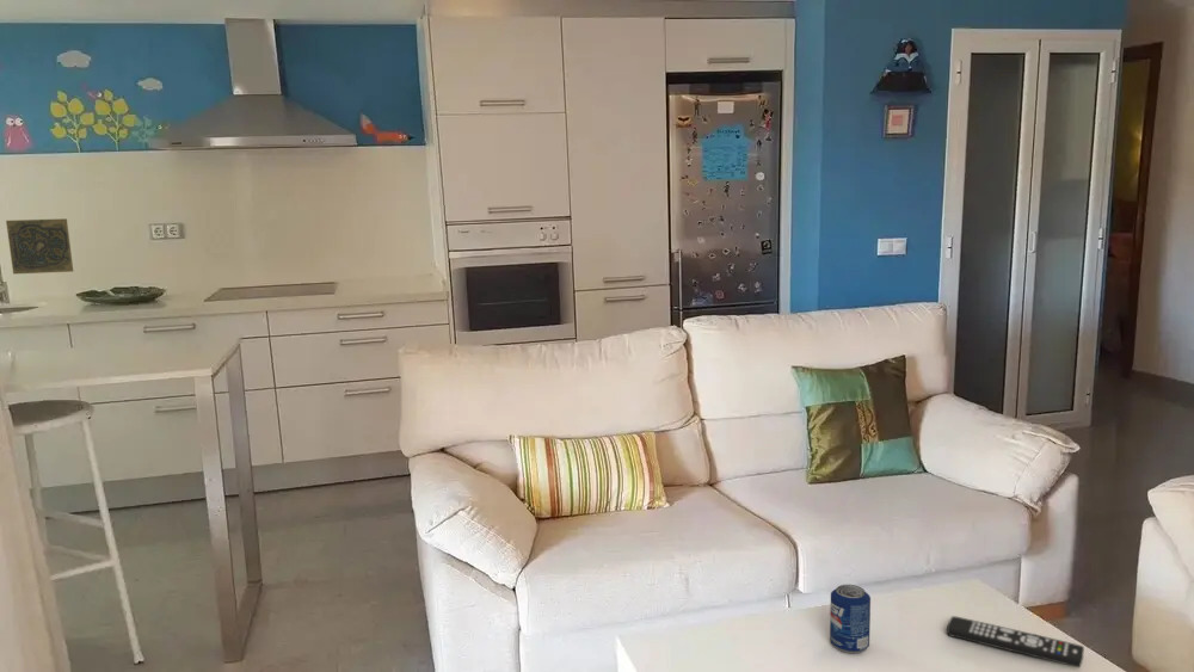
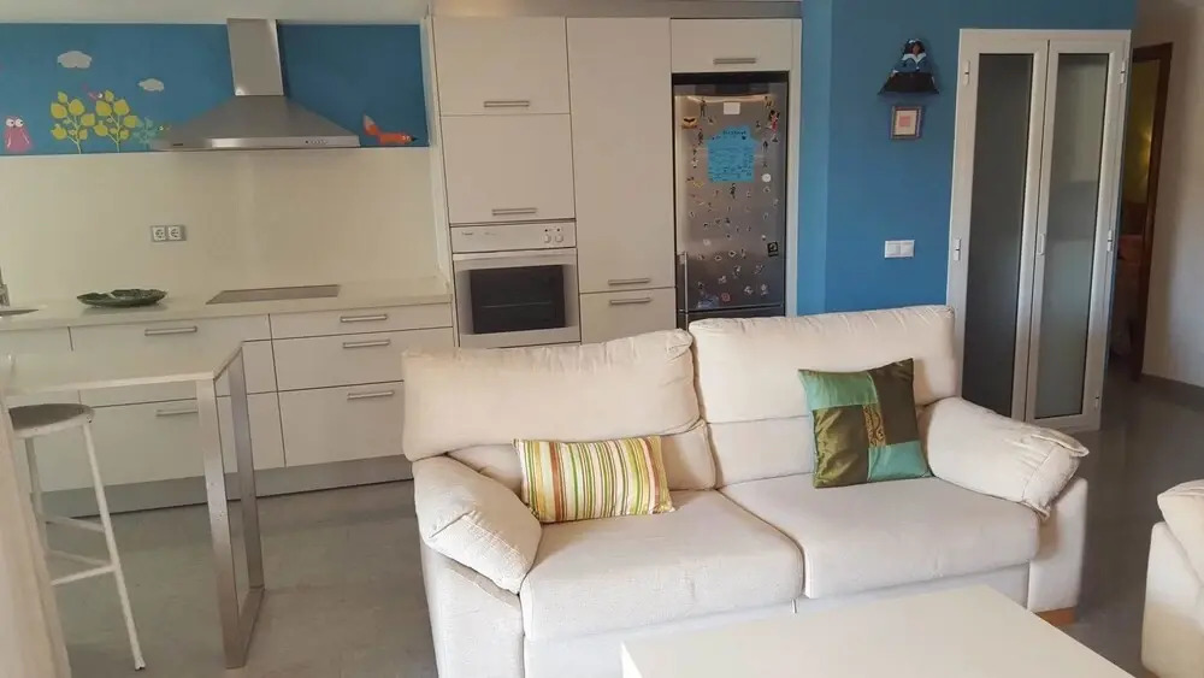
- decorative tile (39, 246)
- remote control (1013, 641)
- beverage can (849, 617)
